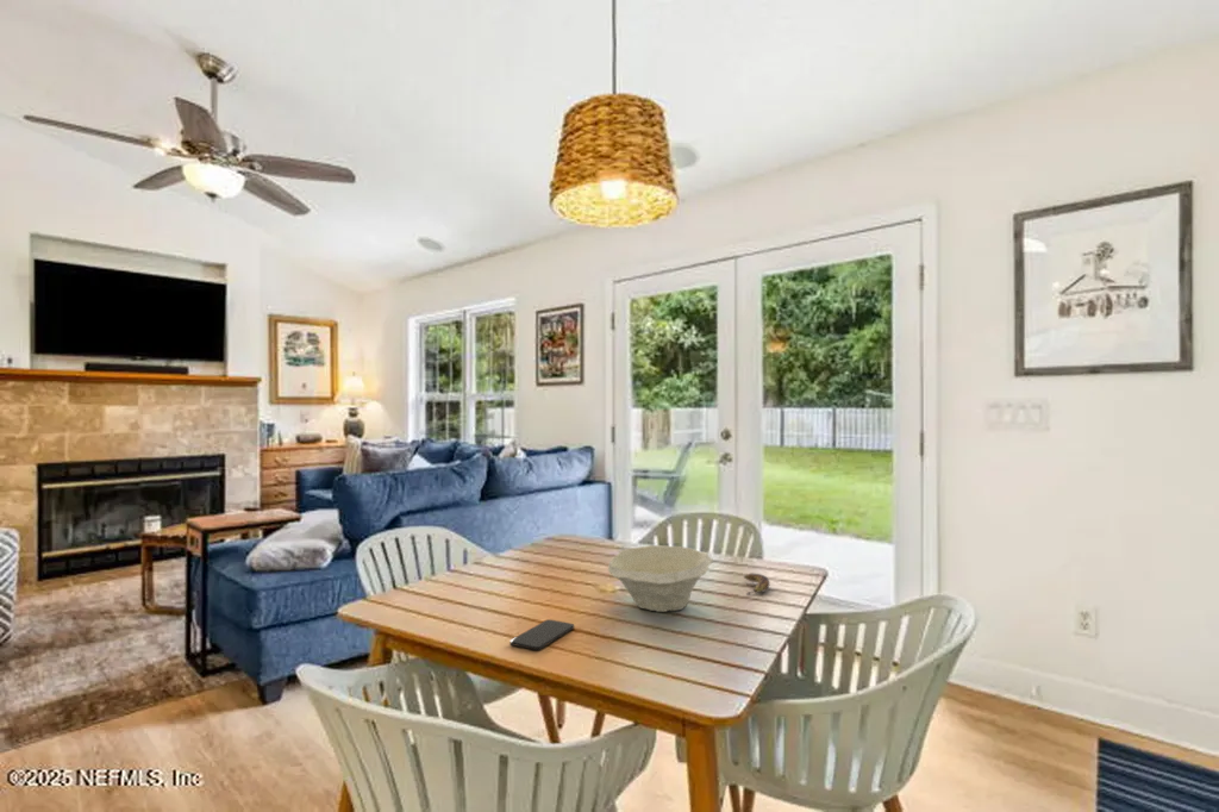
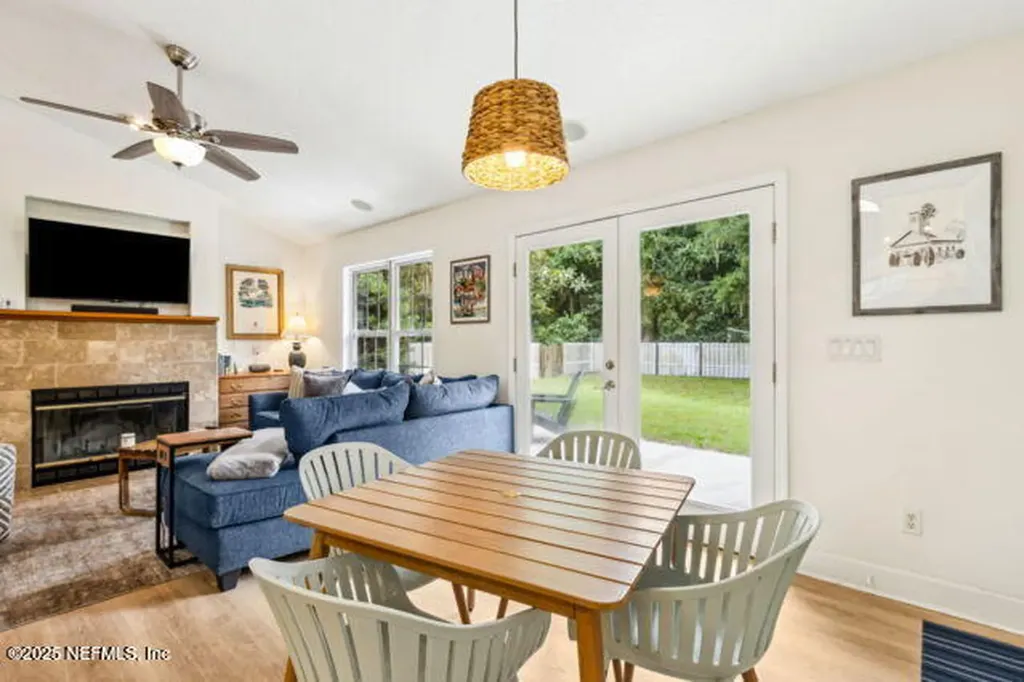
- banana (755, 581)
- smartphone (543, 633)
- bowl (659, 579)
